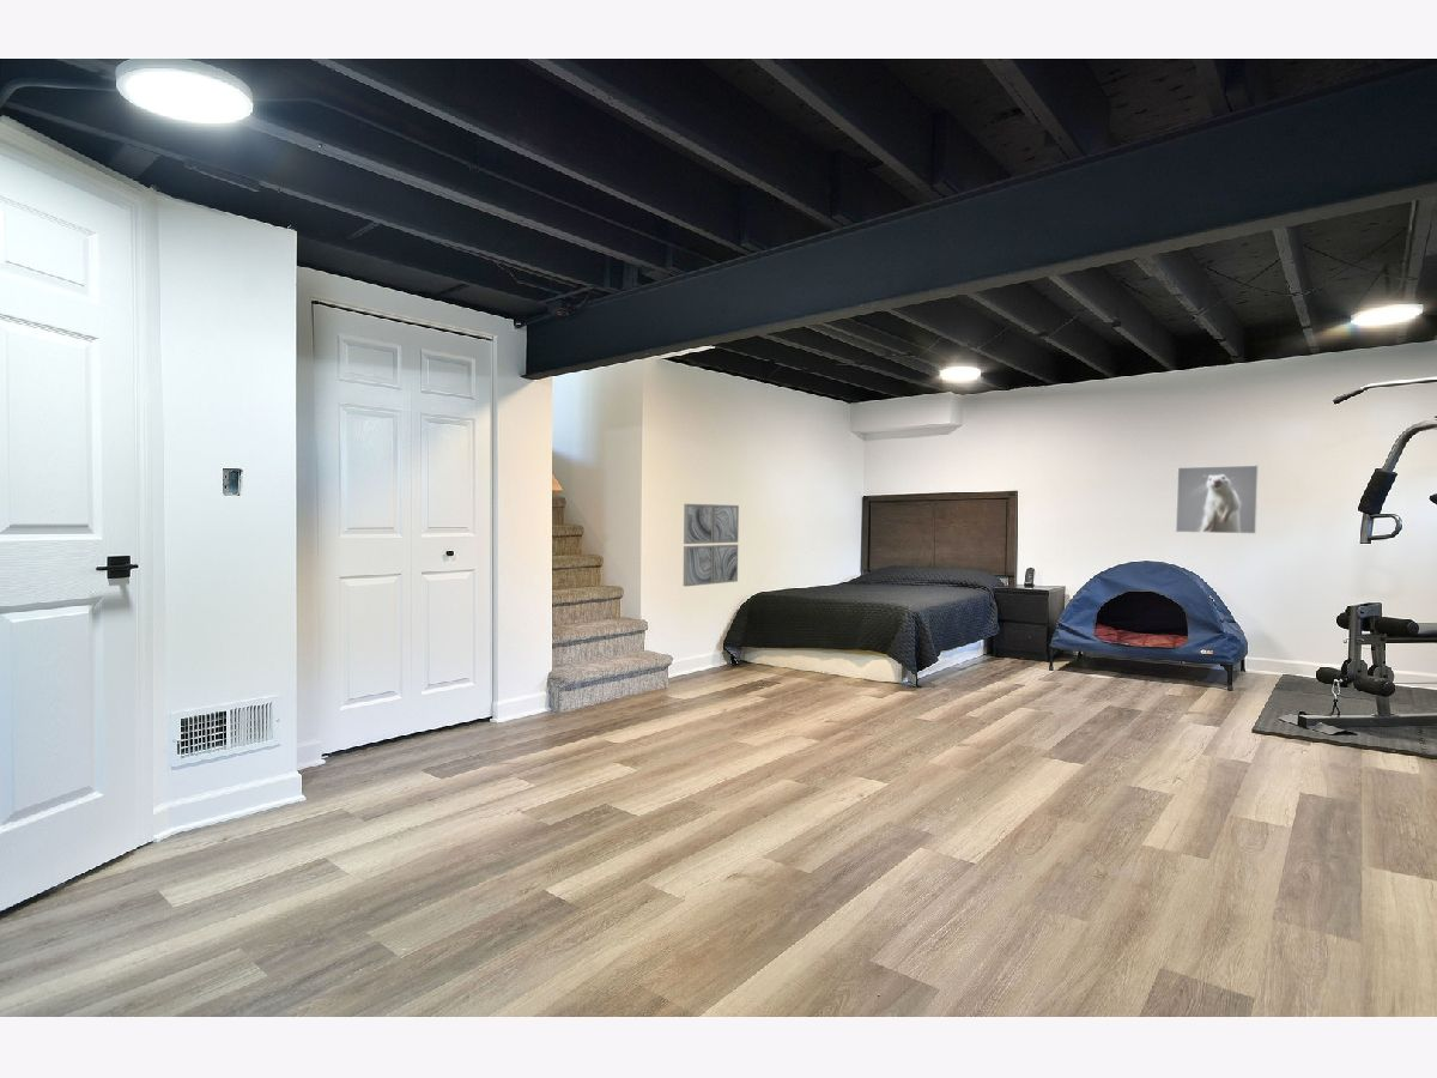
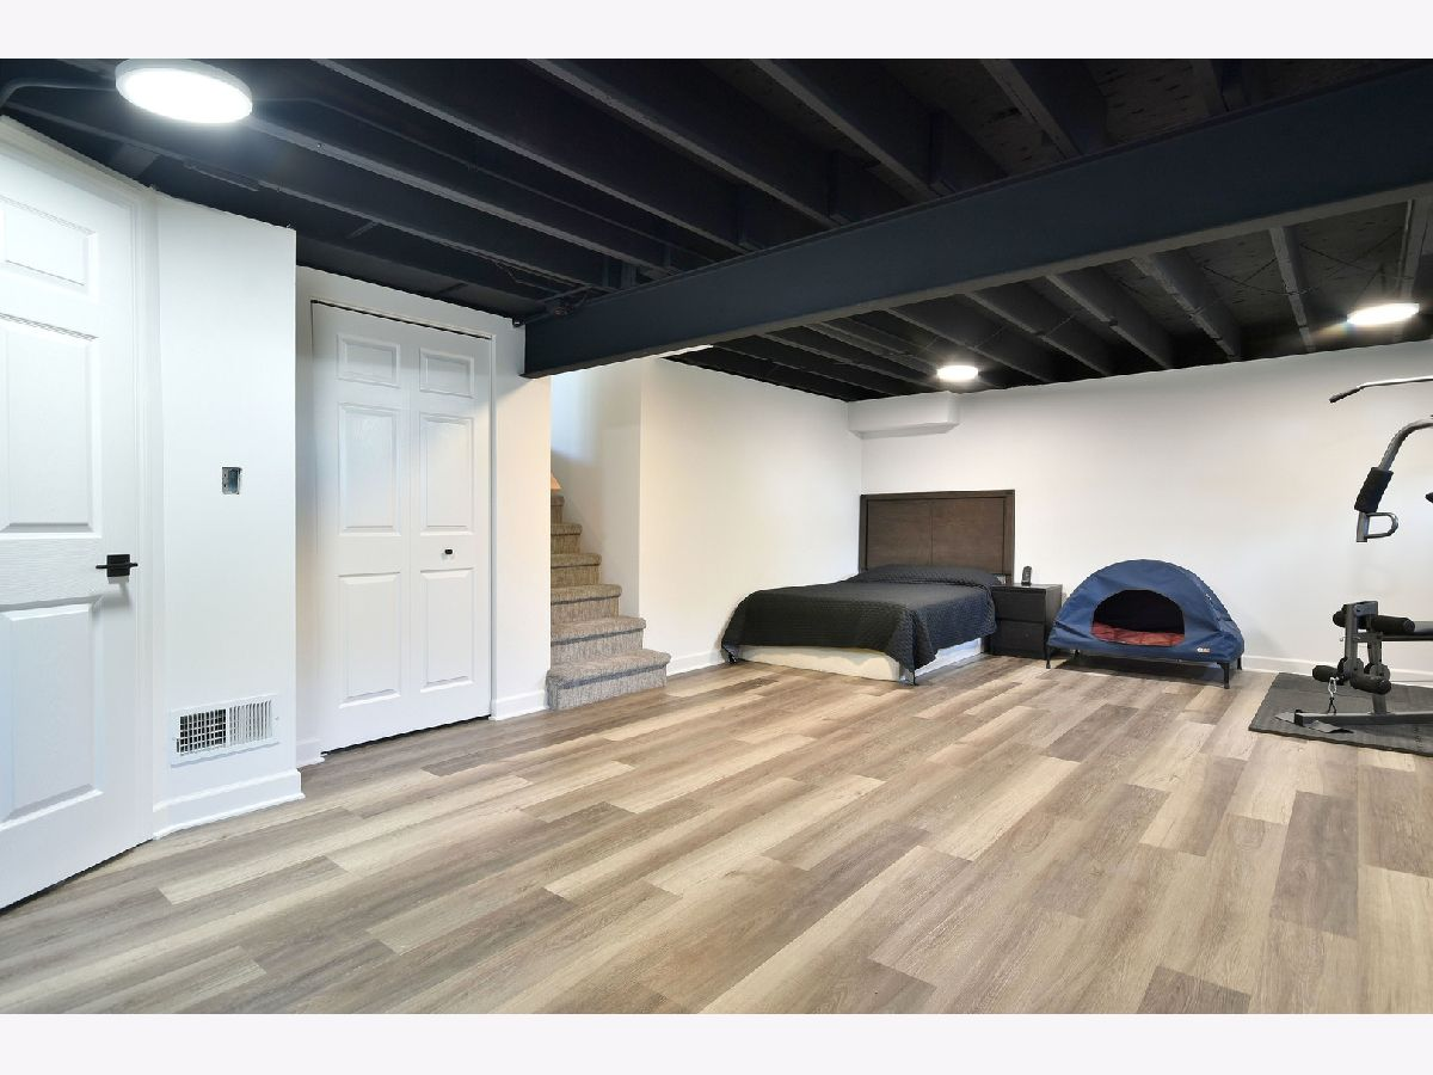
- wall art (711, 543)
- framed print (1215, 499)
